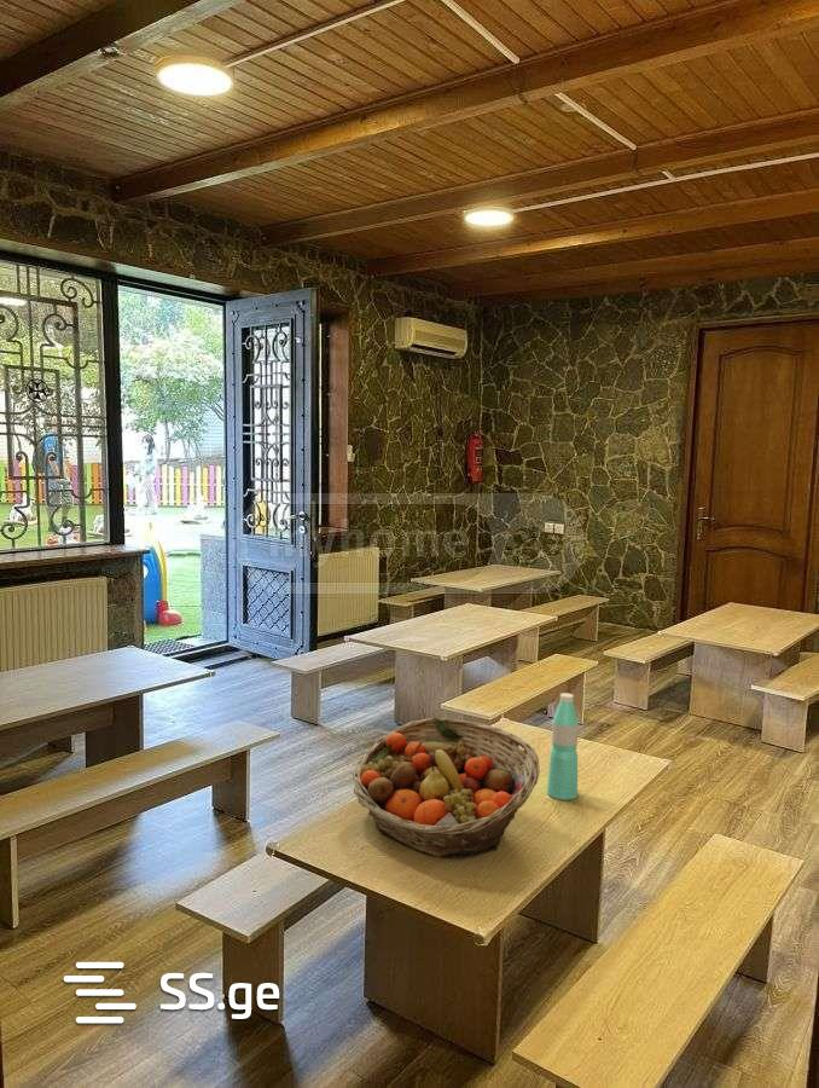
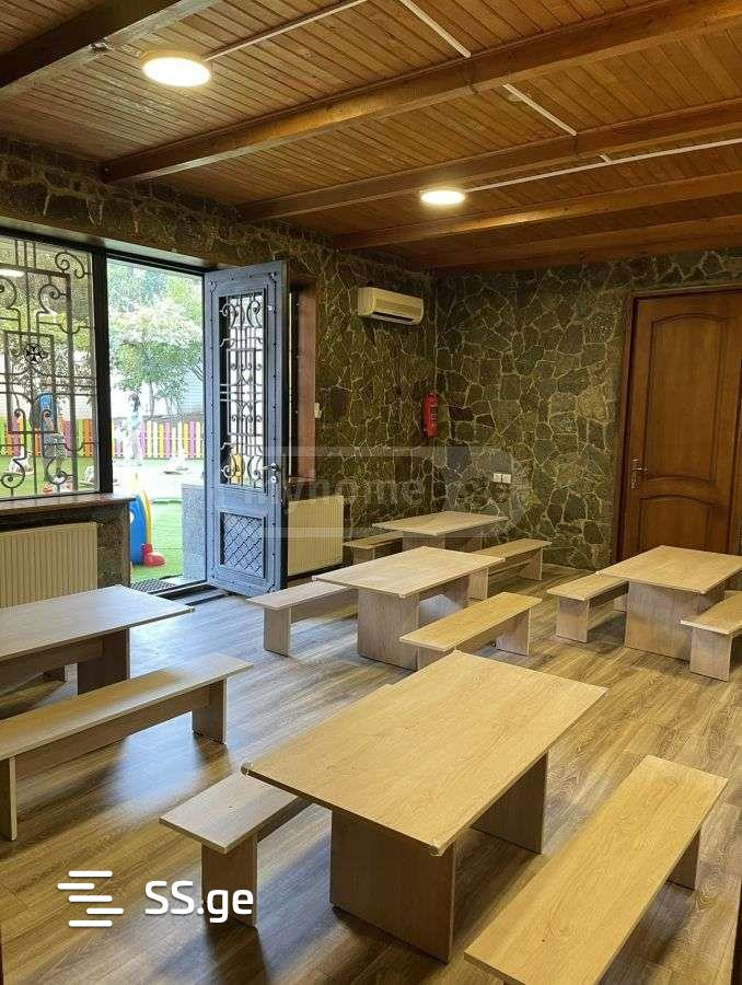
- water bottle (564, 743)
- fruit basket (443, 783)
